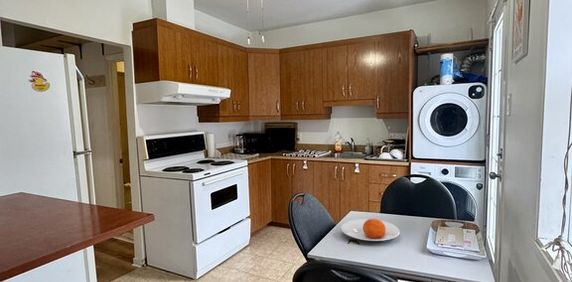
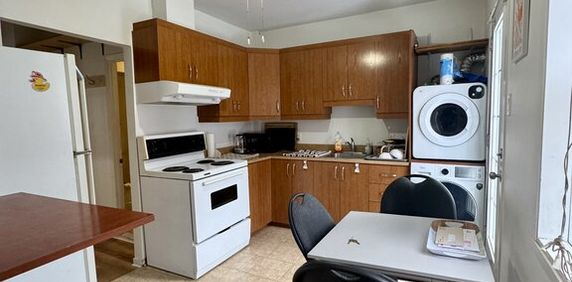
- plate (369, 226)
